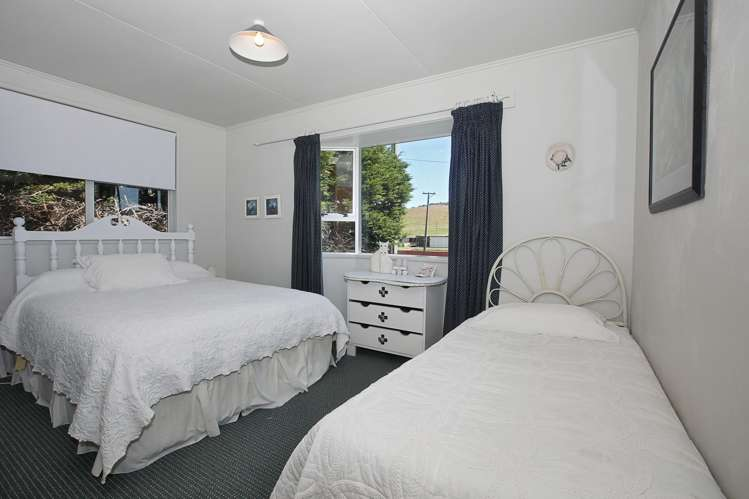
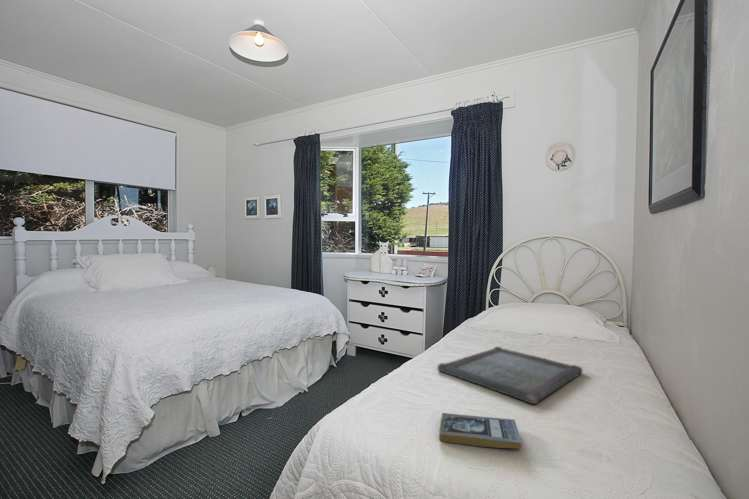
+ serving tray (511, 369)
+ book (478, 429)
